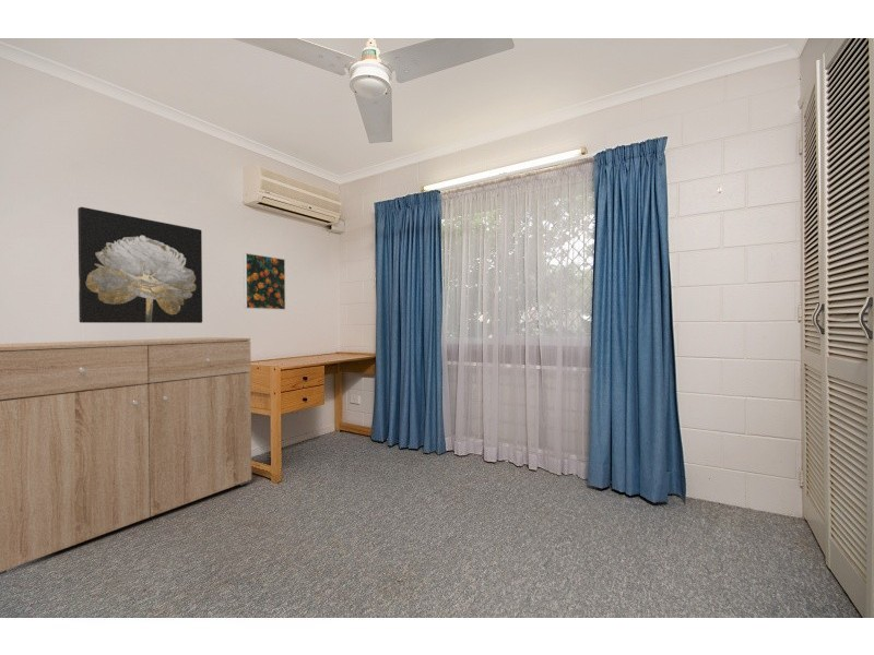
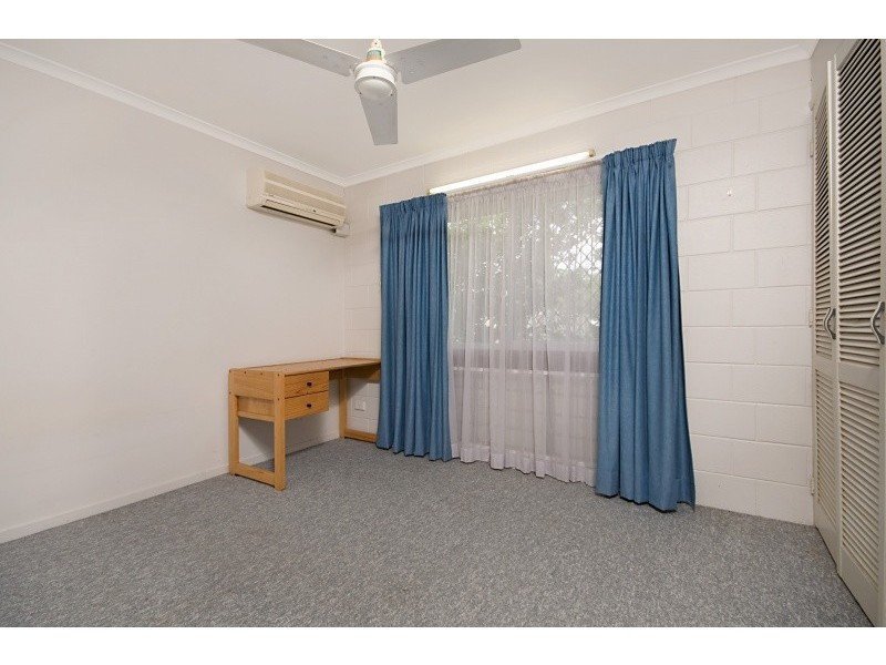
- wall art (146, 271)
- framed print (264, 282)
- dresser (130, 426)
